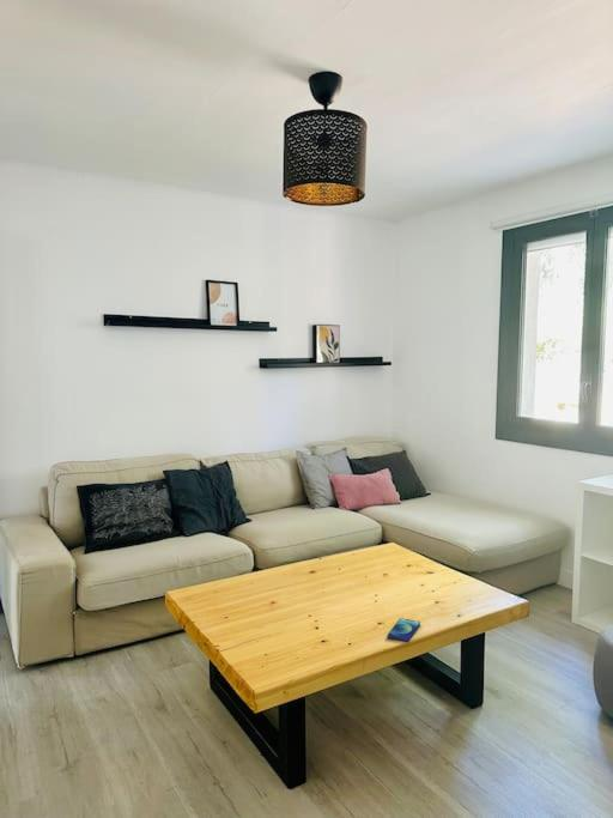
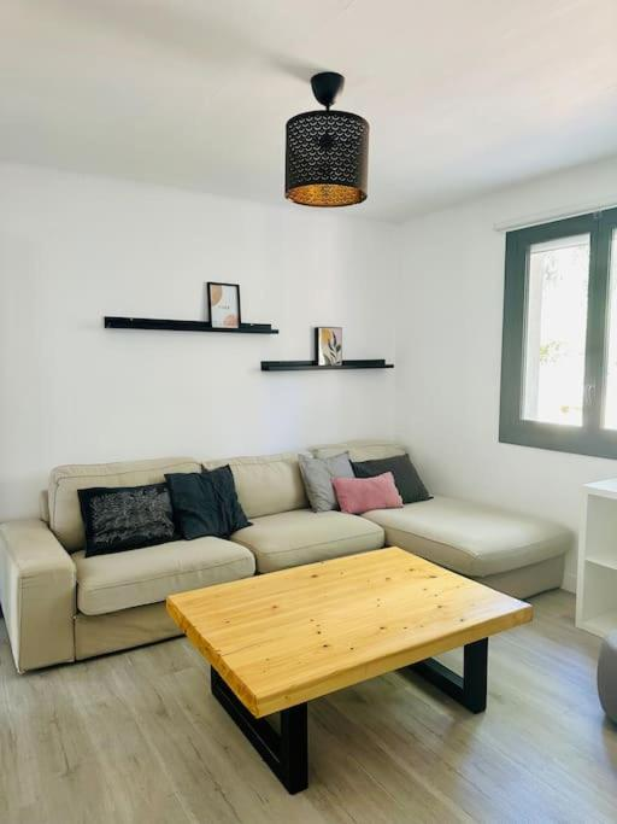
- smartphone (403, 629)
